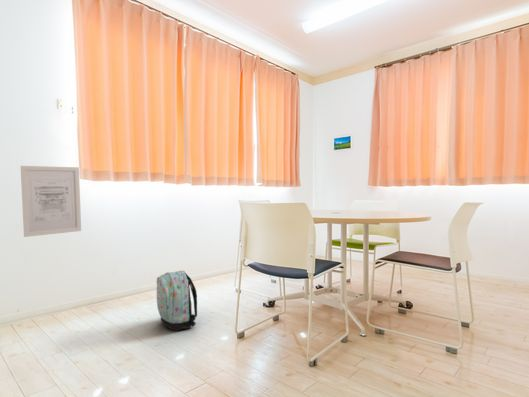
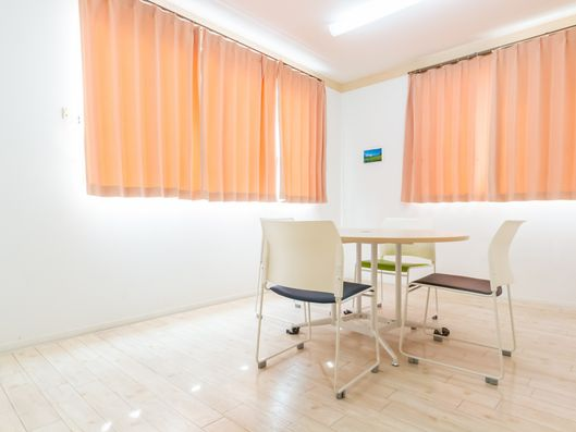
- wall art (52, 200)
- backpack (174, 298)
